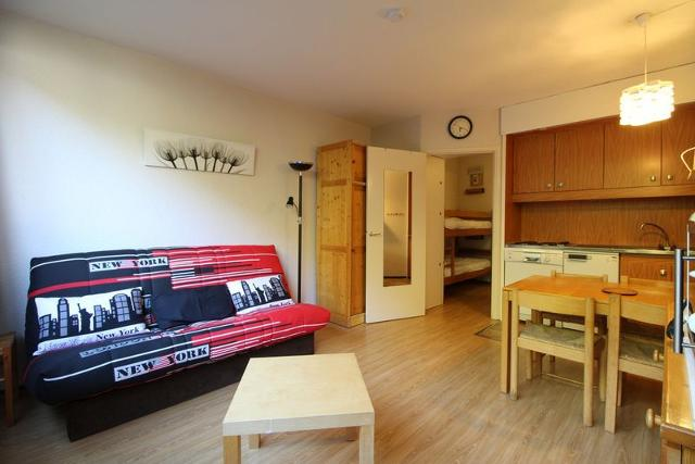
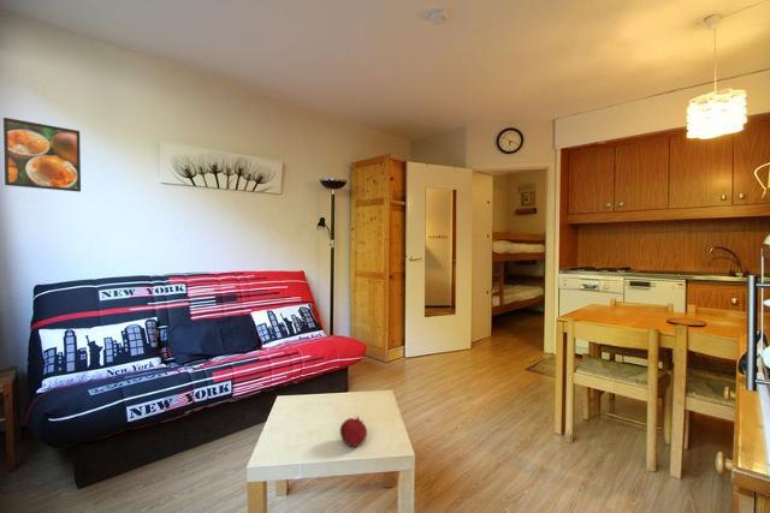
+ fruit (354, 430)
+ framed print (43, 156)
